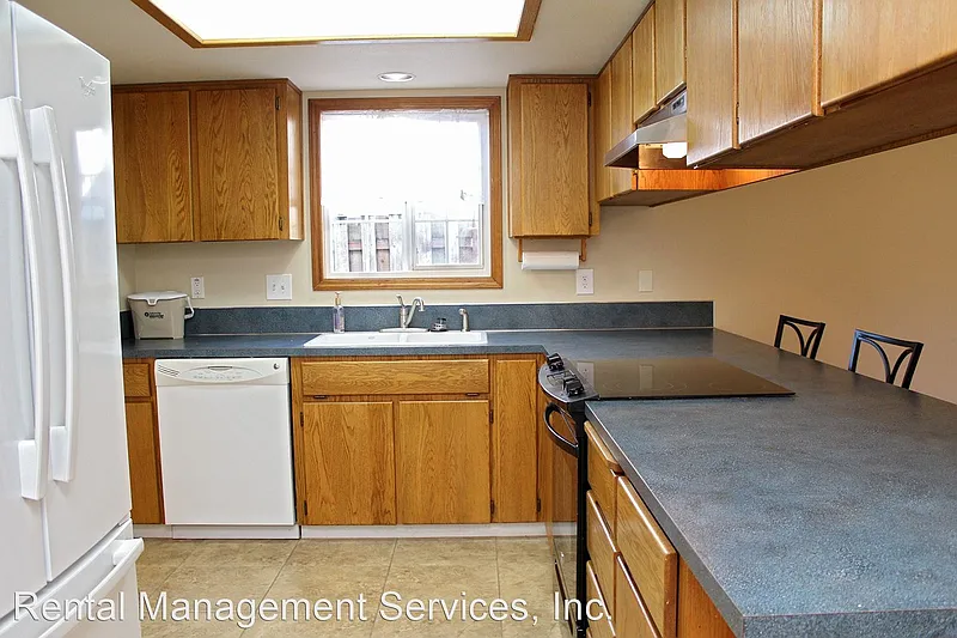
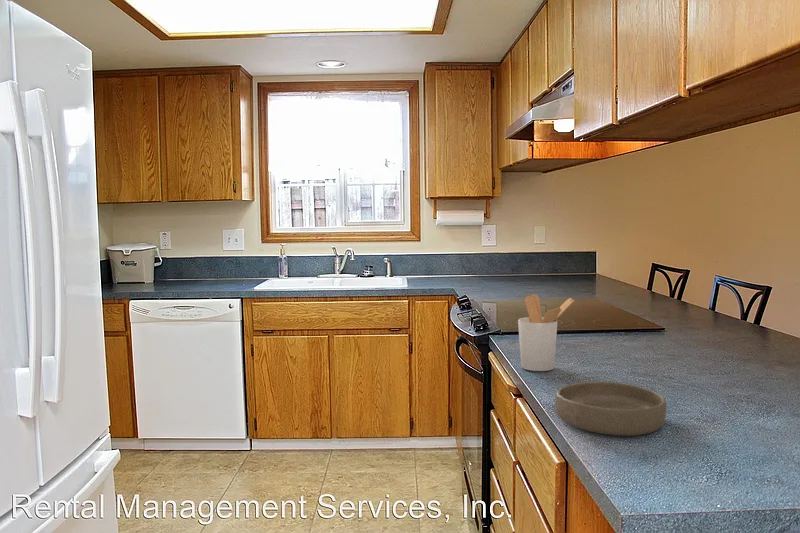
+ utensil holder (547, 331)
+ bowl (609, 407)
